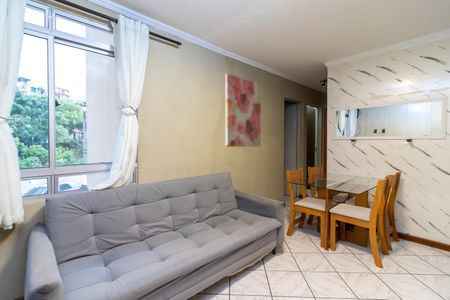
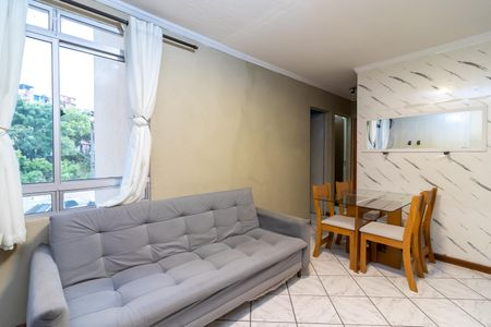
- wall art (244, 113)
